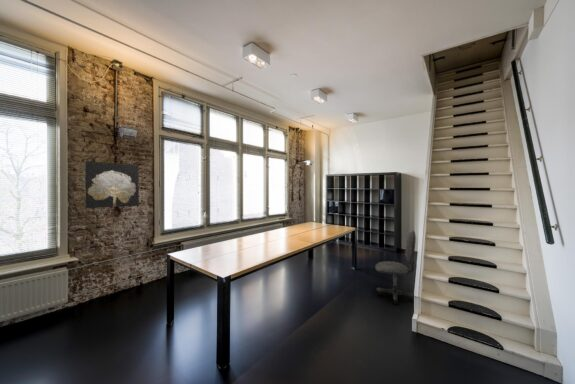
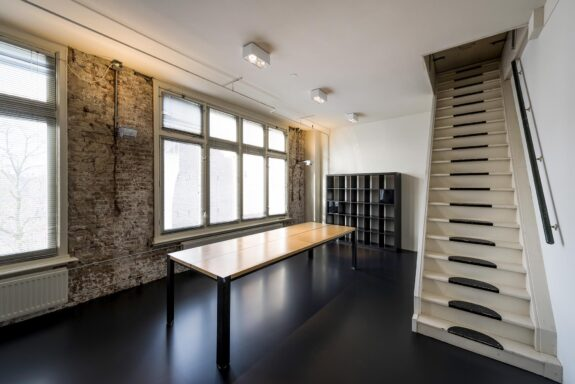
- wall art (113, 185)
- office chair (394, 263)
